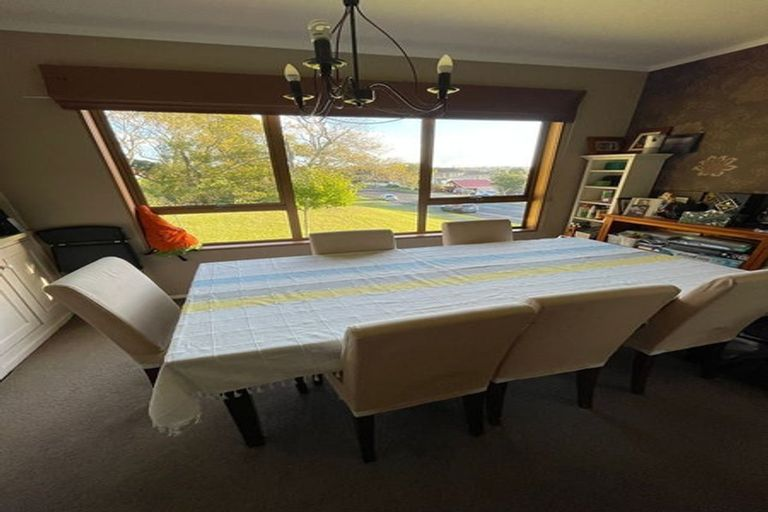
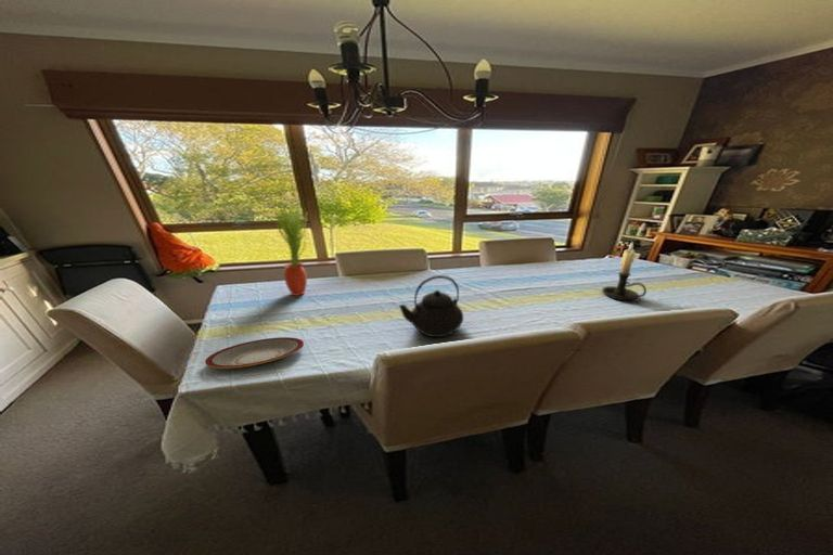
+ plate (257, 353)
+ teapot (431, 304)
+ candle holder (629, 270)
+ potted plant (296, 250)
